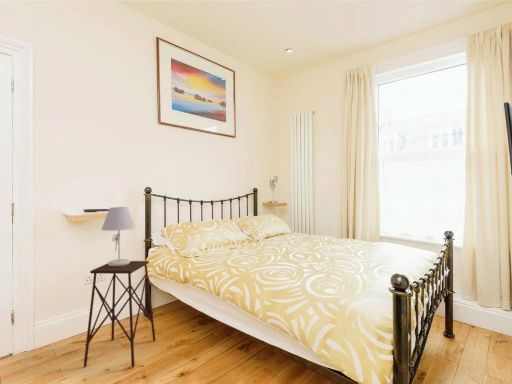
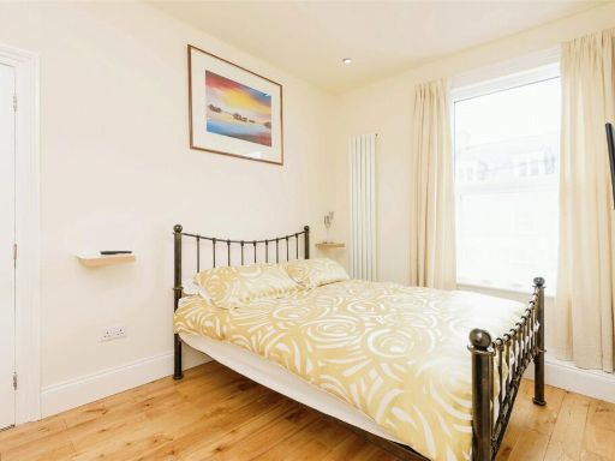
- table lamp (119, 235)
- side table (122, 308)
